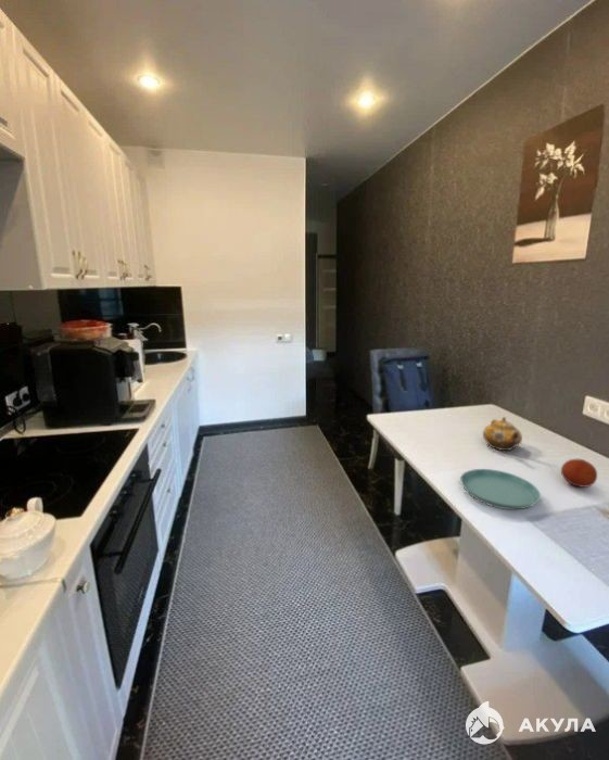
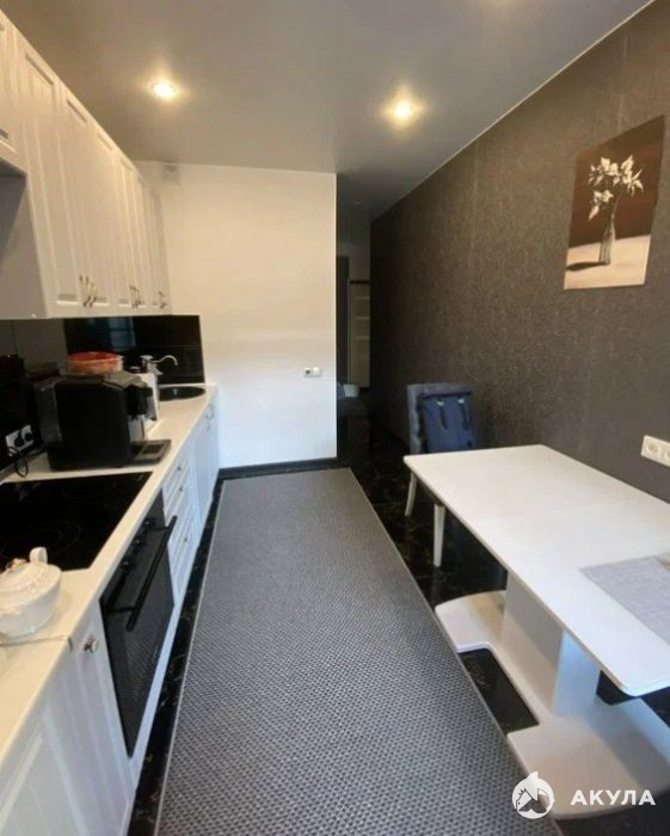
- fruit (579, 471)
- teapot (503, 432)
- saucer (498, 489)
